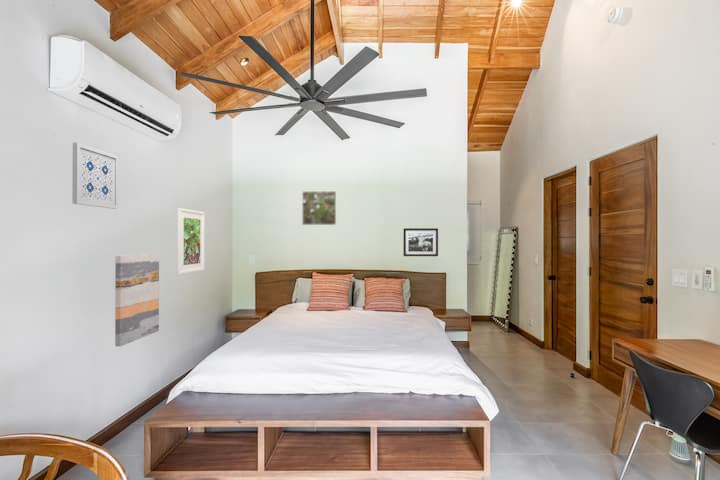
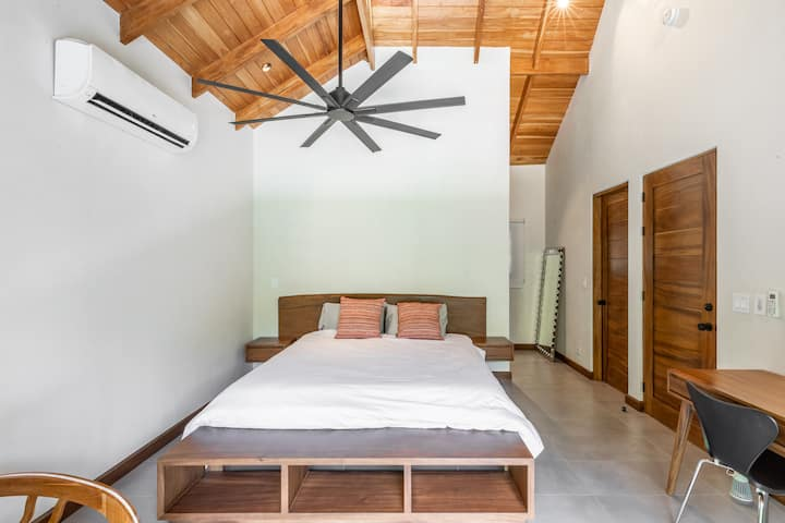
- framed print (319, 208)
- wall art (138, 296)
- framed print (191, 241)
- wall art (97, 178)
- picture frame (420, 242)
